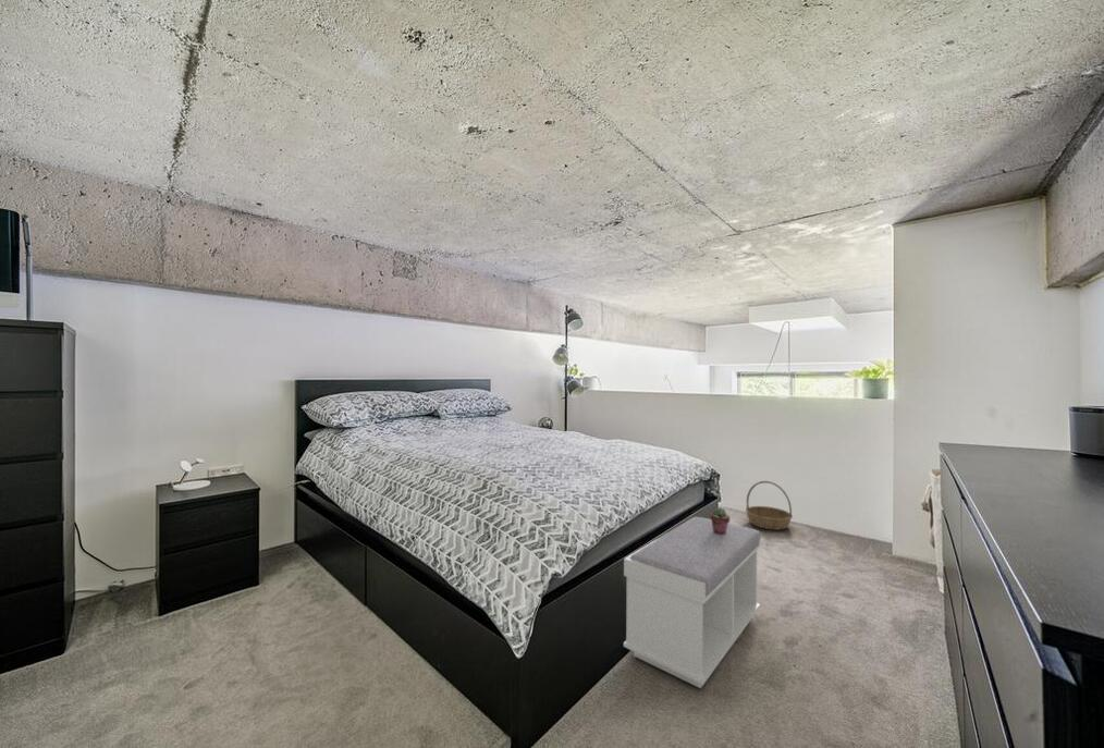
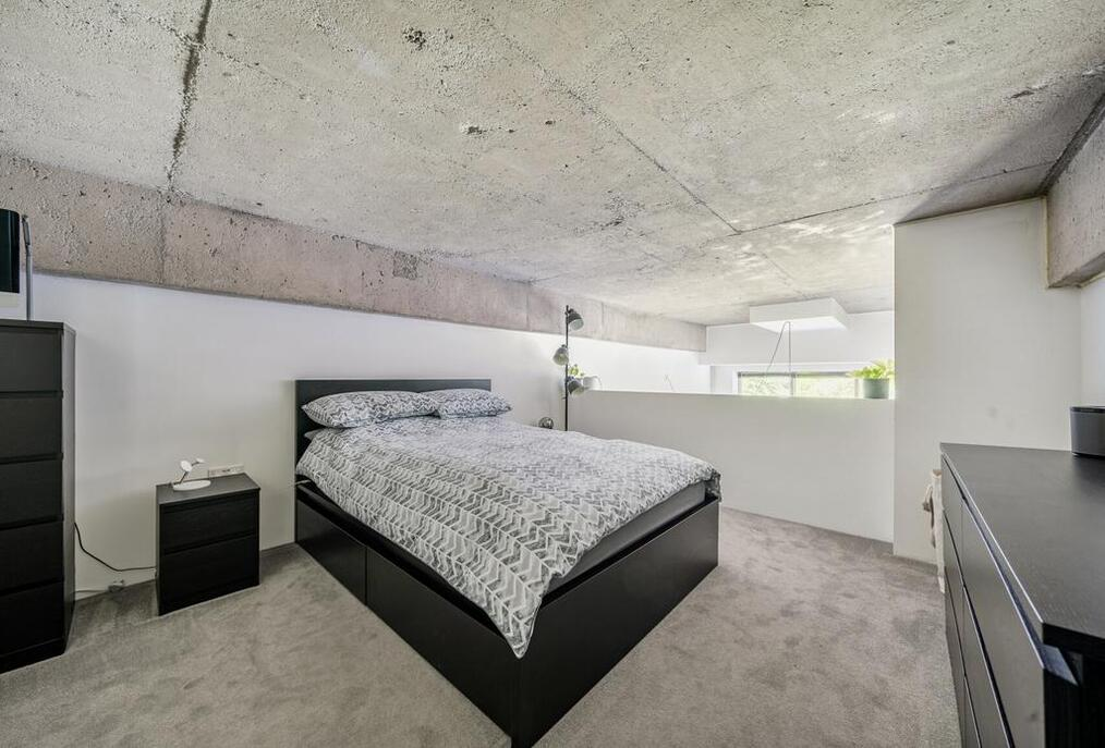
- bench (698, 587)
- potted succulent (720, 519)
- basket (768, 506)
